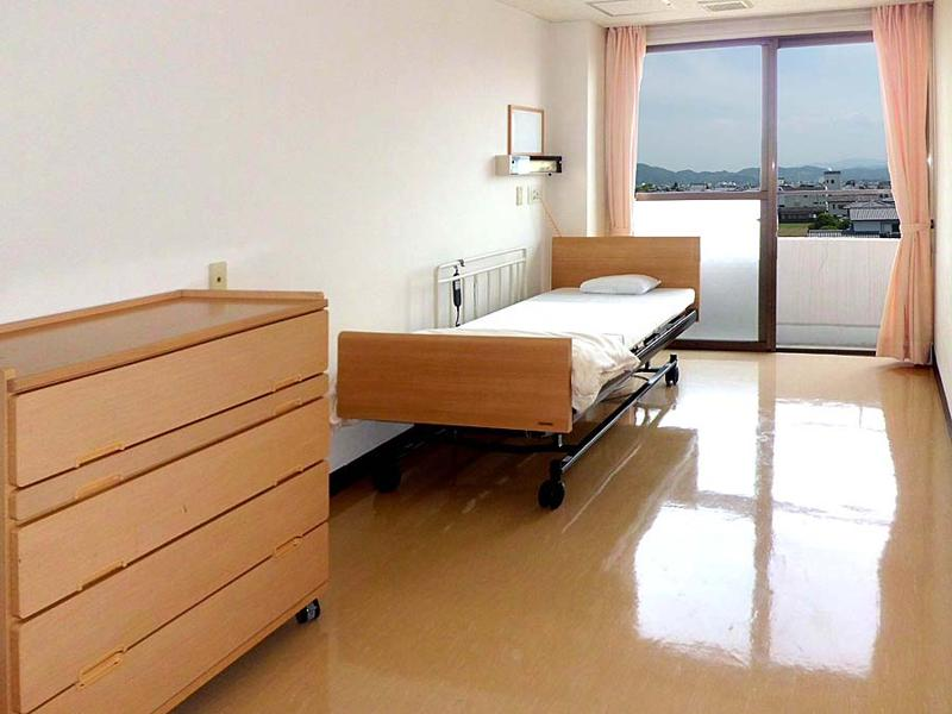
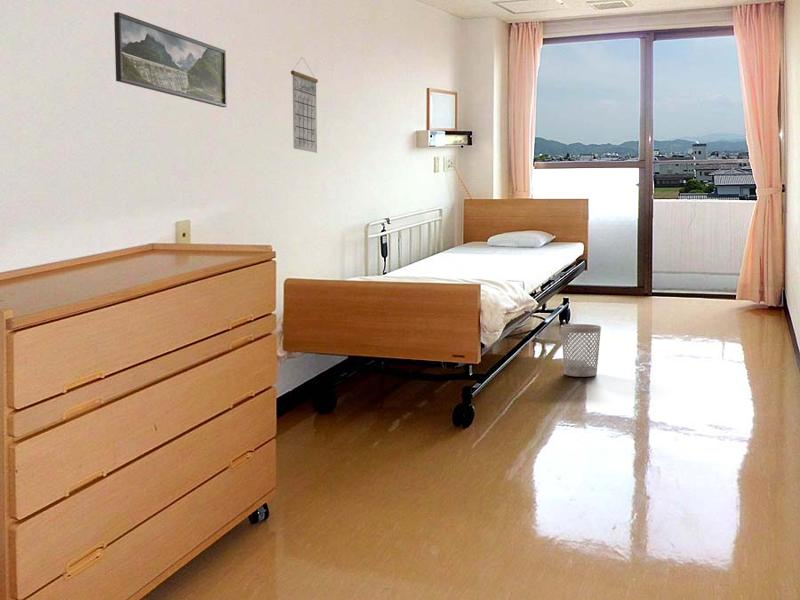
+ calendar (304, 103)
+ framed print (175, 64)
+ wastebasket (580, 350)
